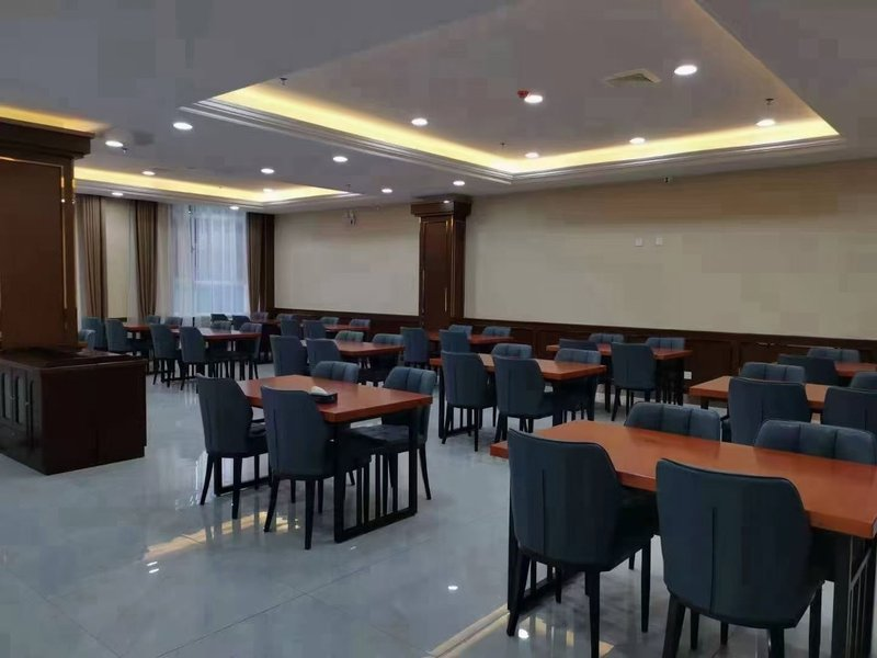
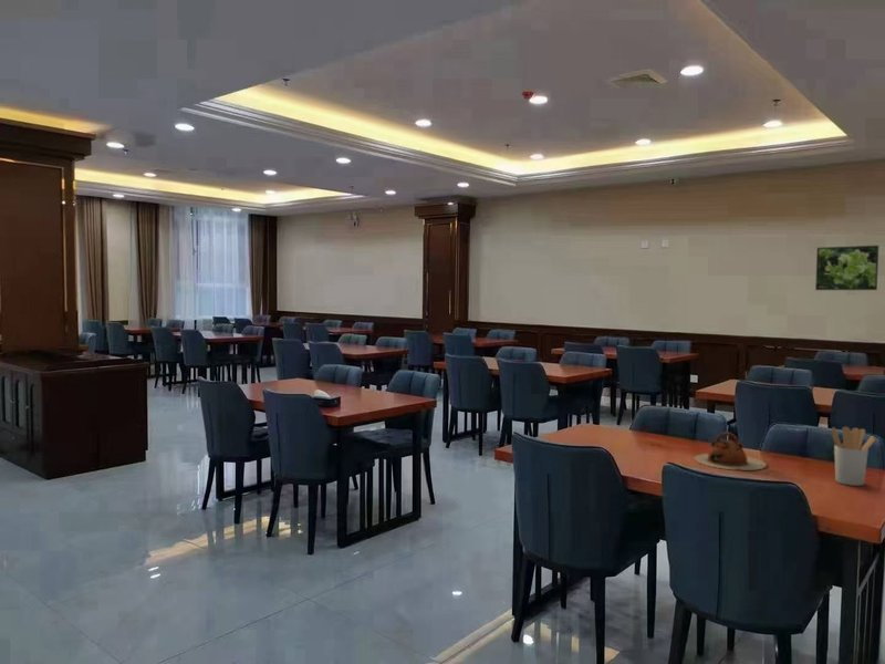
+ teapot (729, 446)
+ utensil holder (851, 454)
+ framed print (846, 268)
